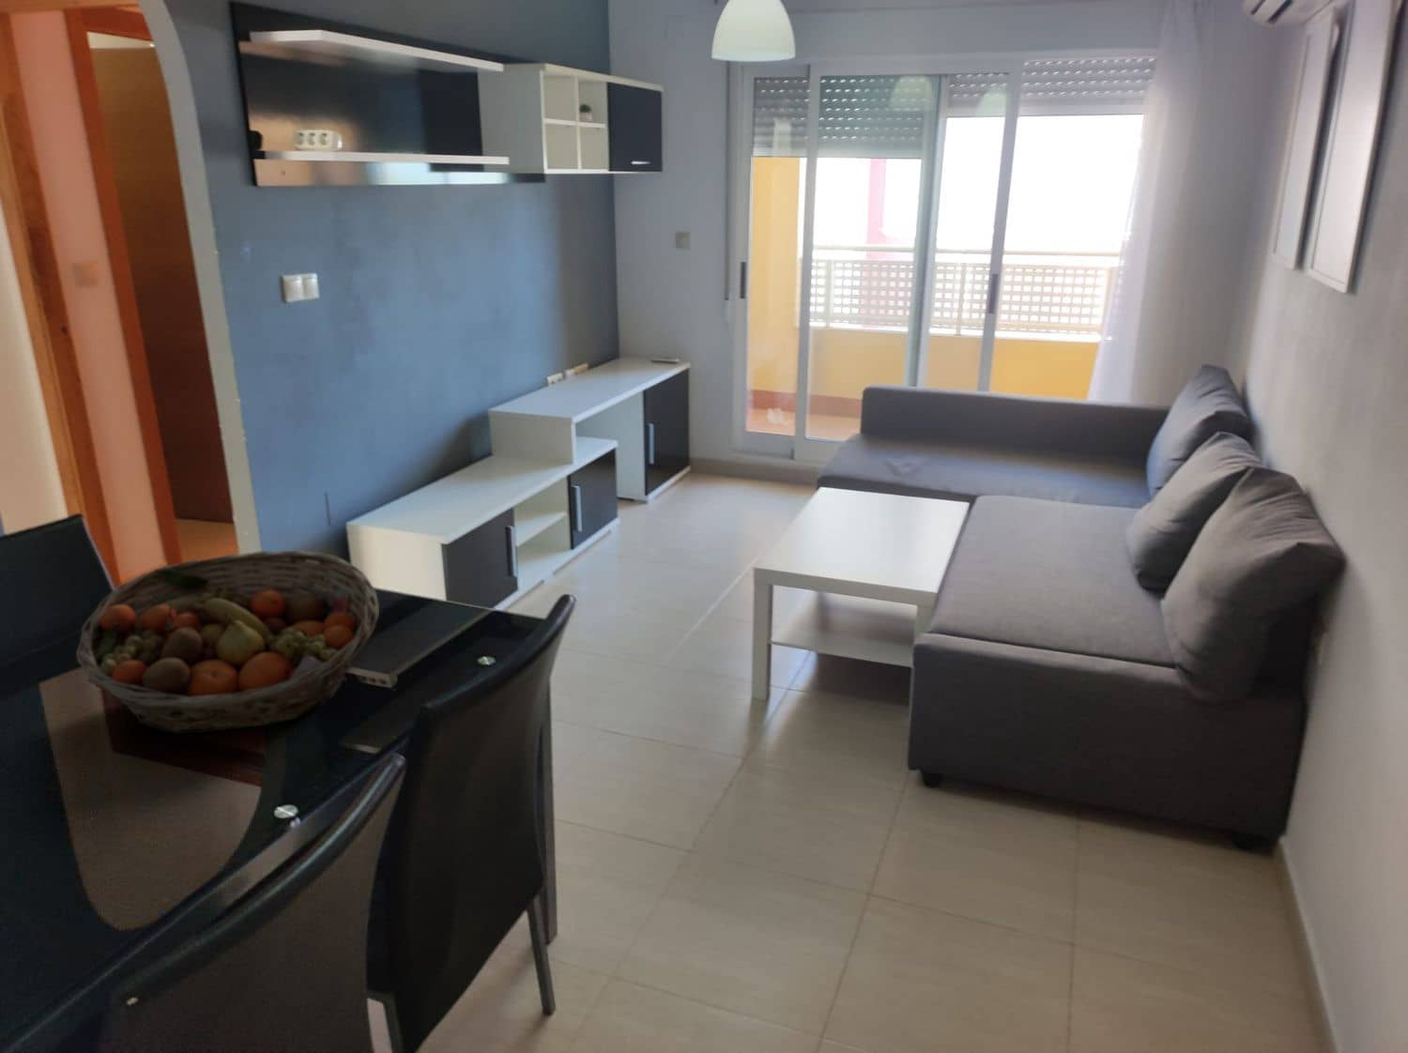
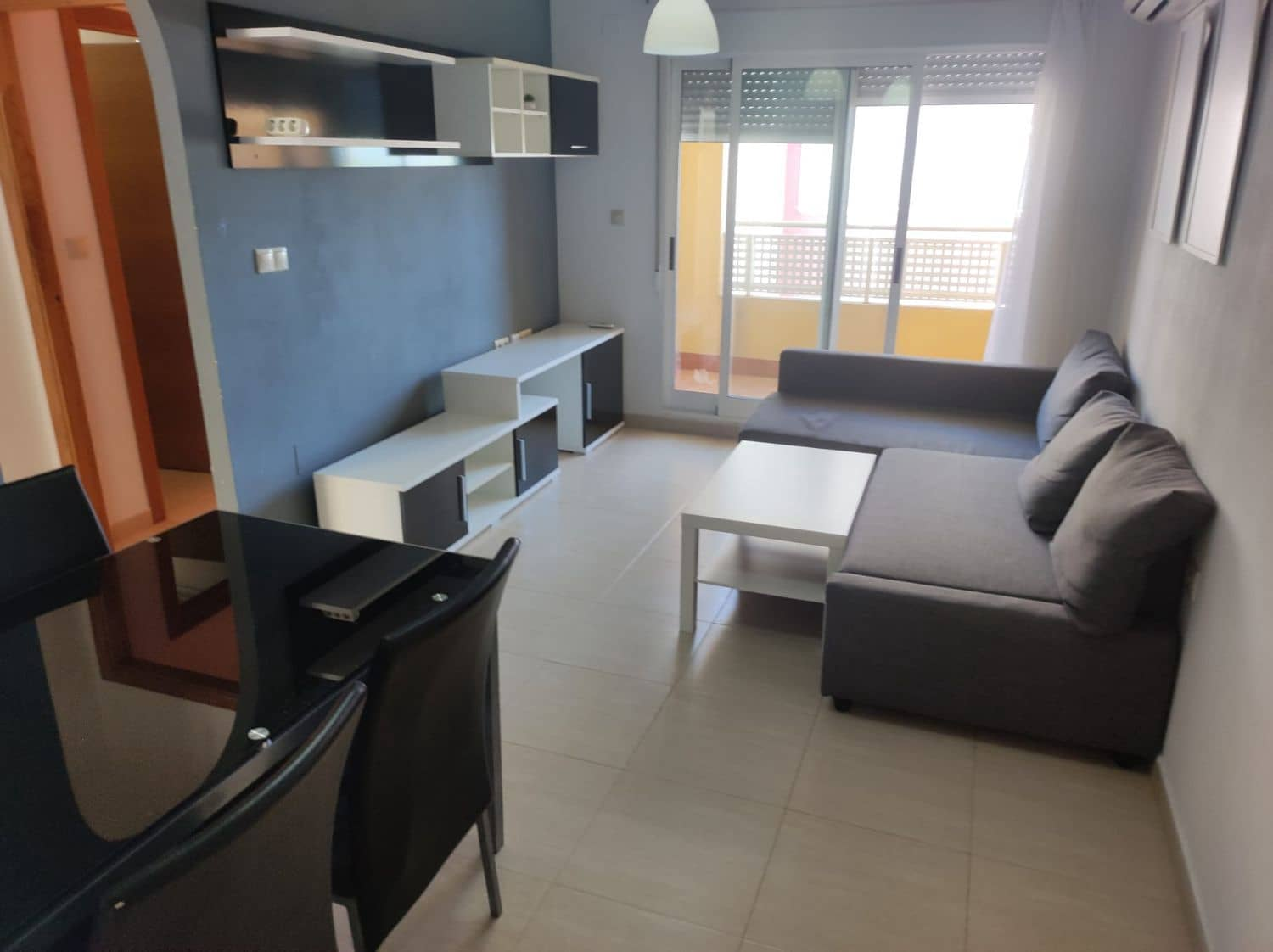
- fruit basket (237, 639)
